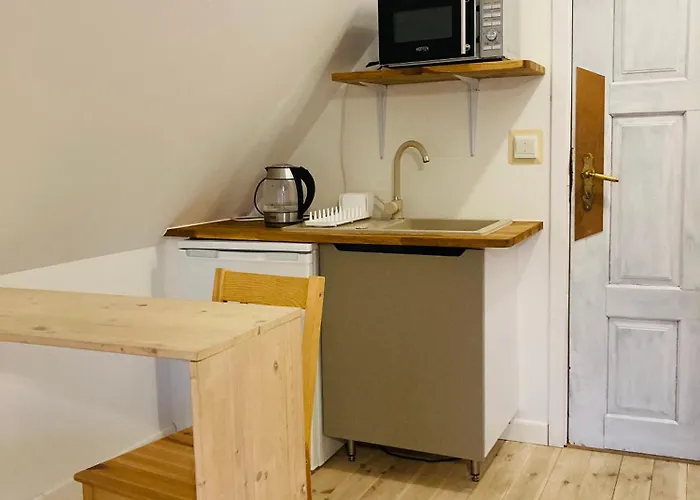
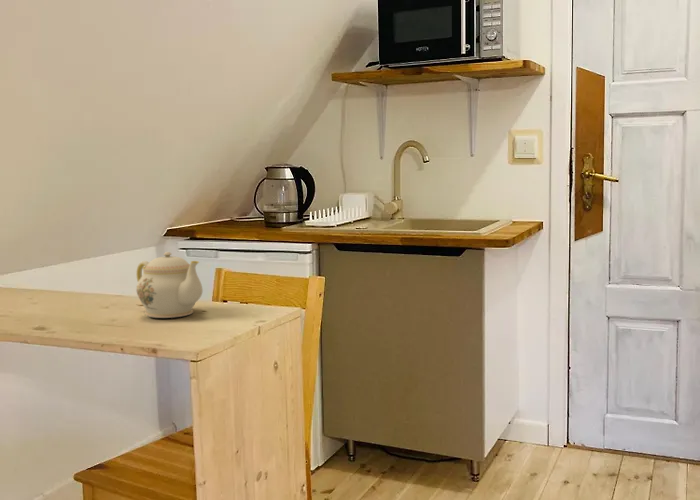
+ teapot (167, 282)
